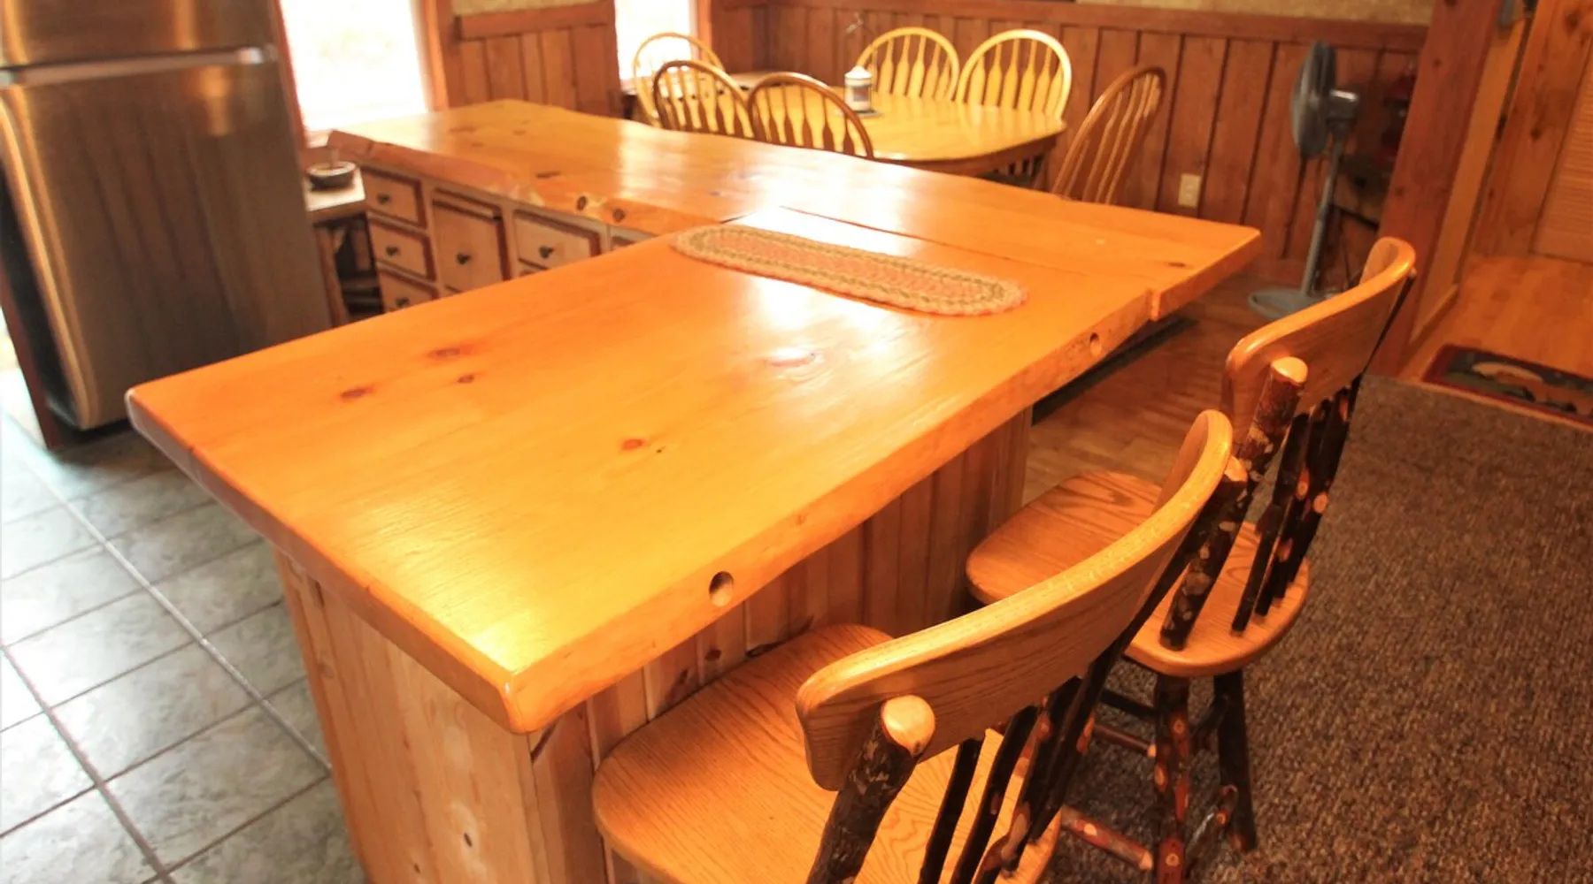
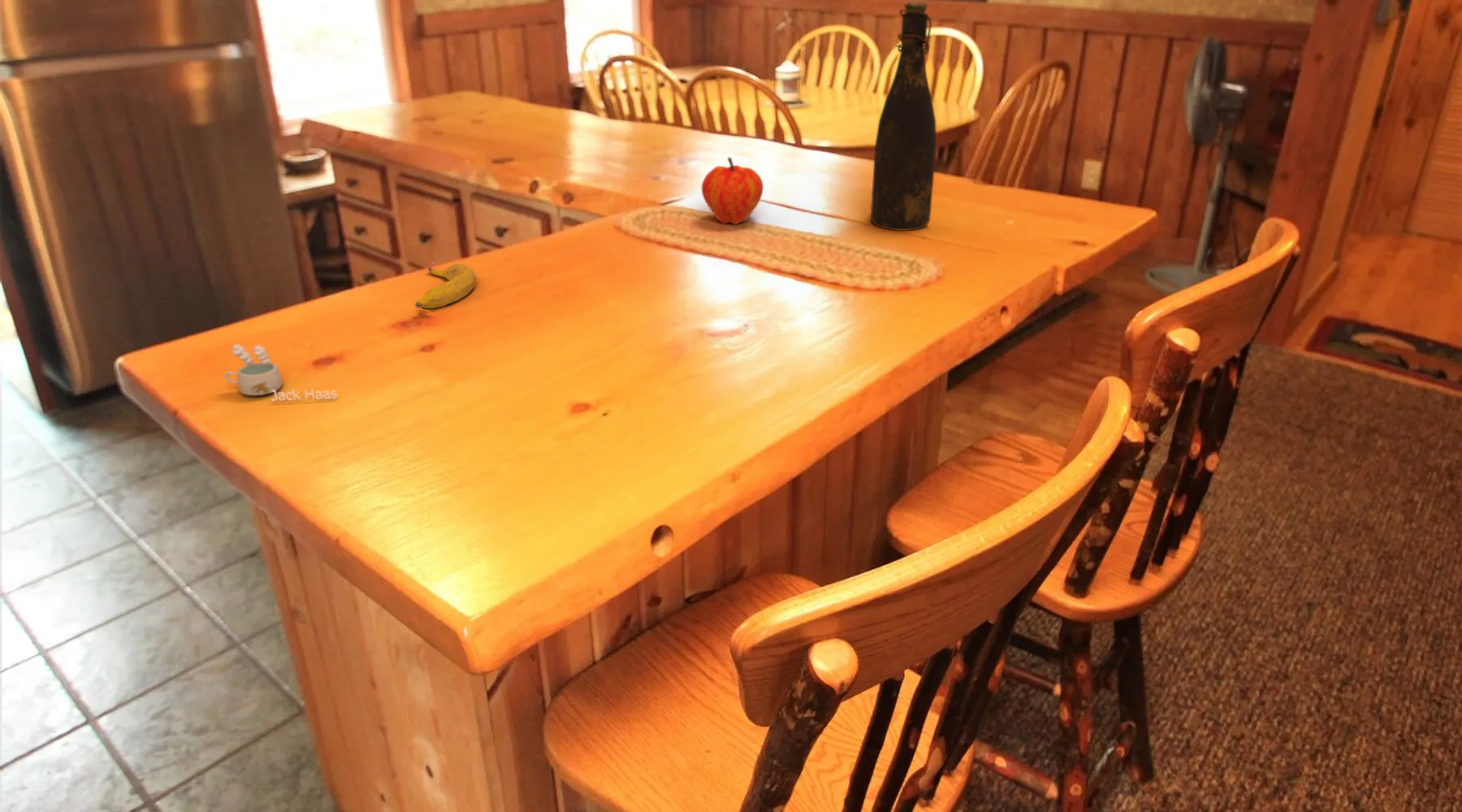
+ banana (440, 284)
+ fruit (732, 191)
+ bottle (907, 118)
+ cup (278, 368)
